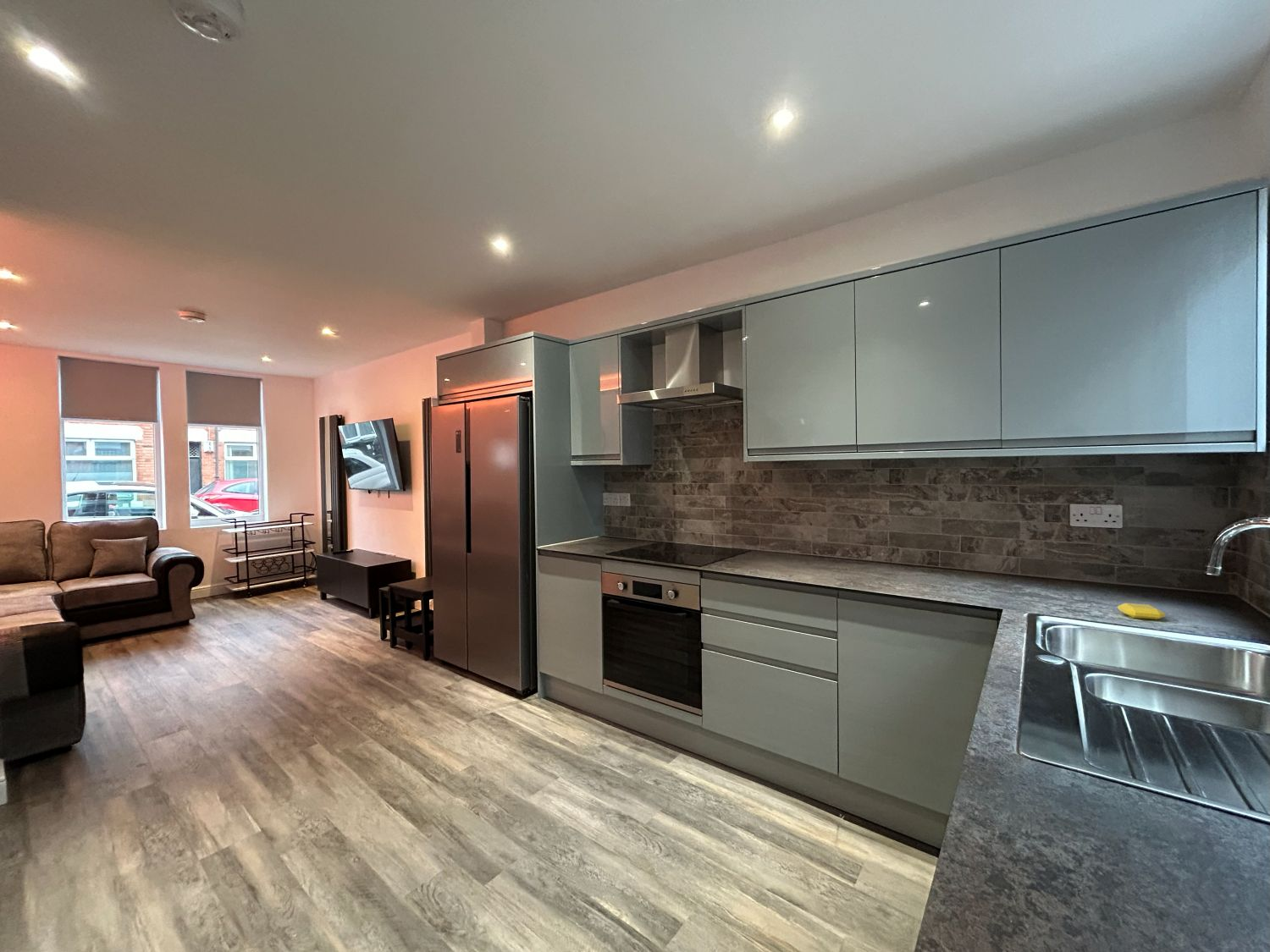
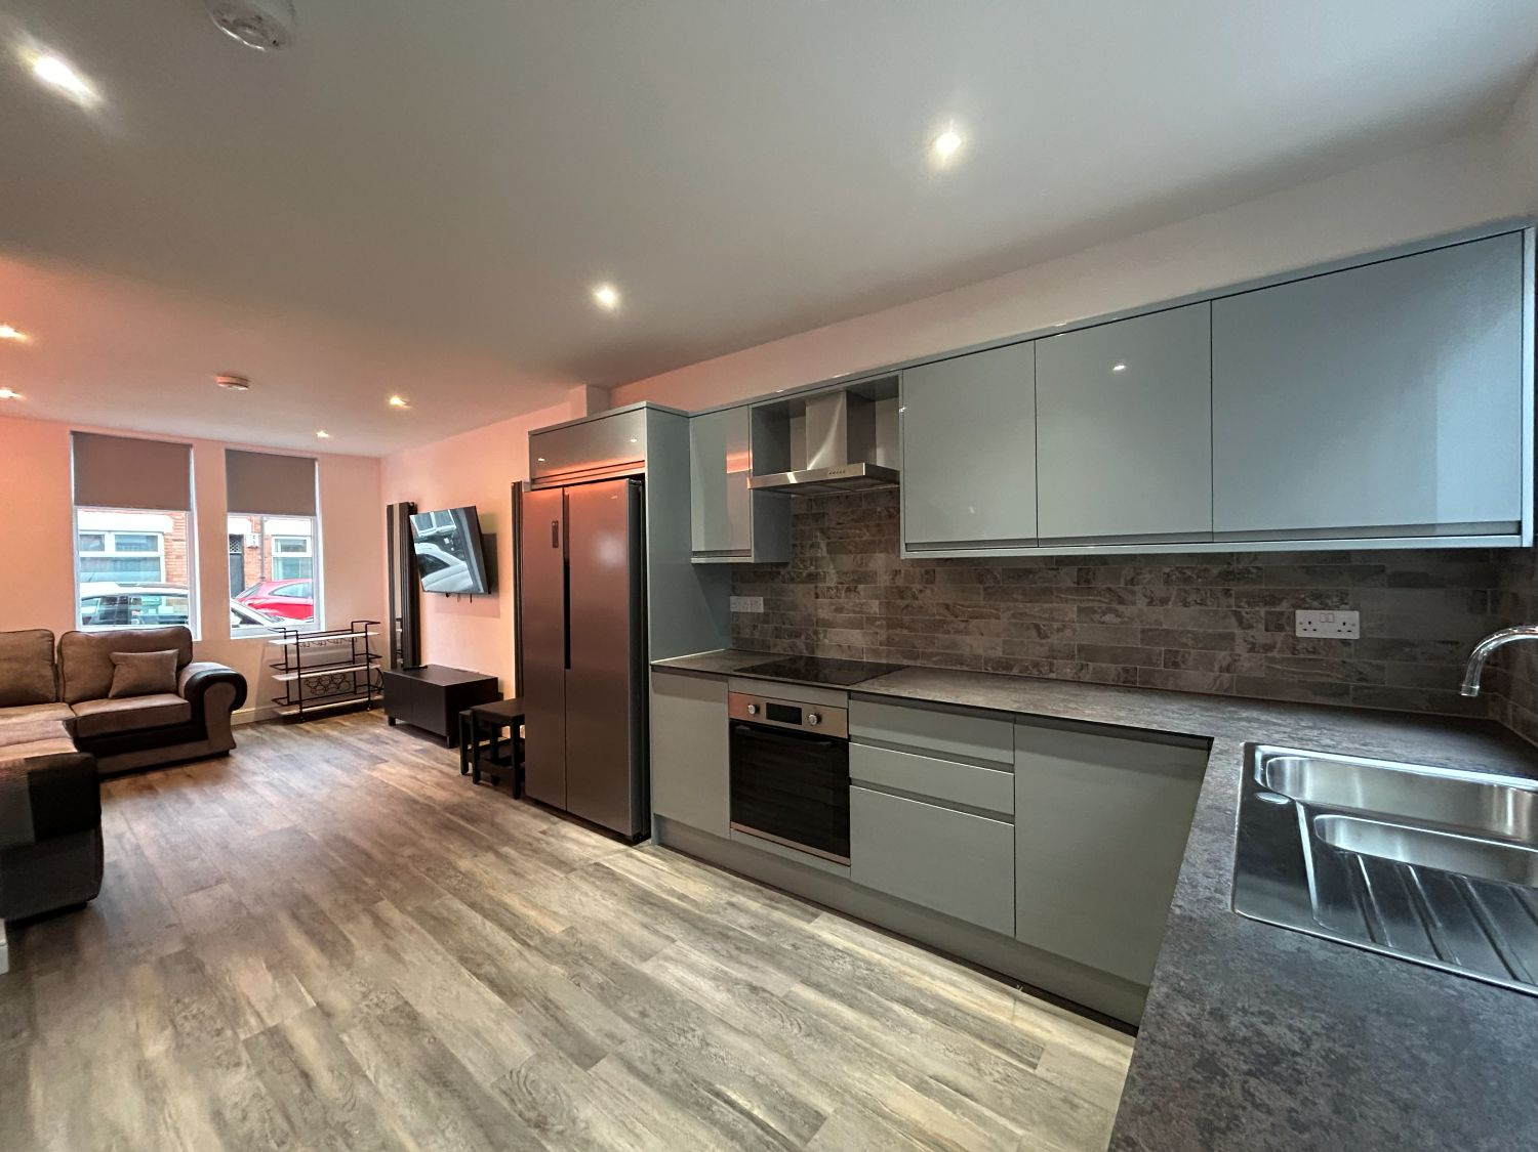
- soap bar (1140, 611)
